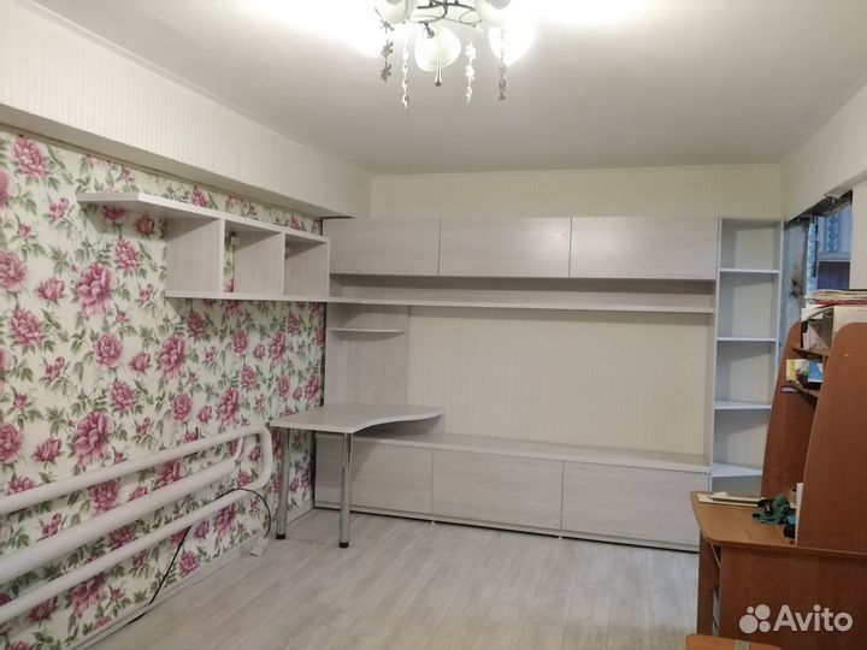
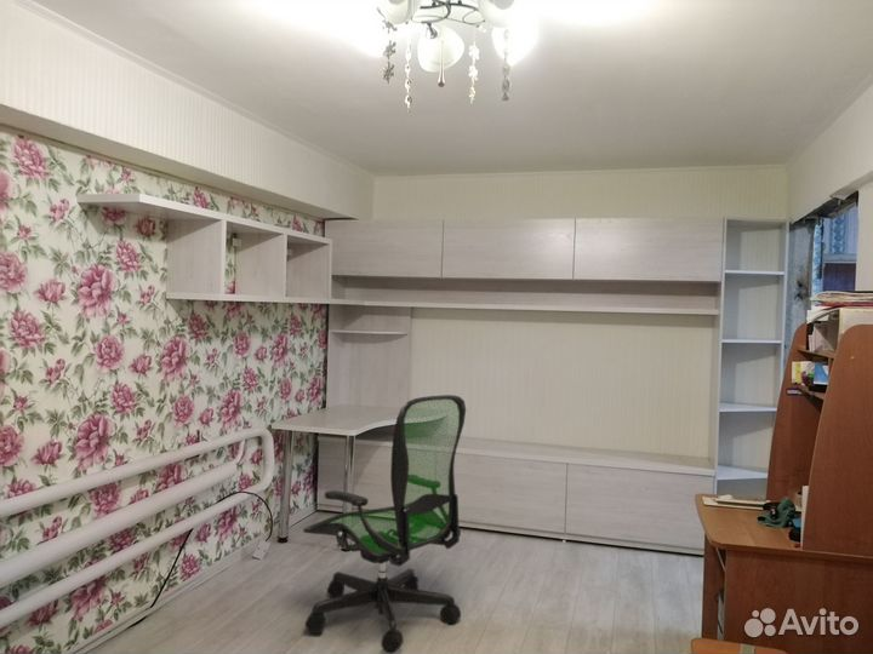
+ office chair (382, 507)
